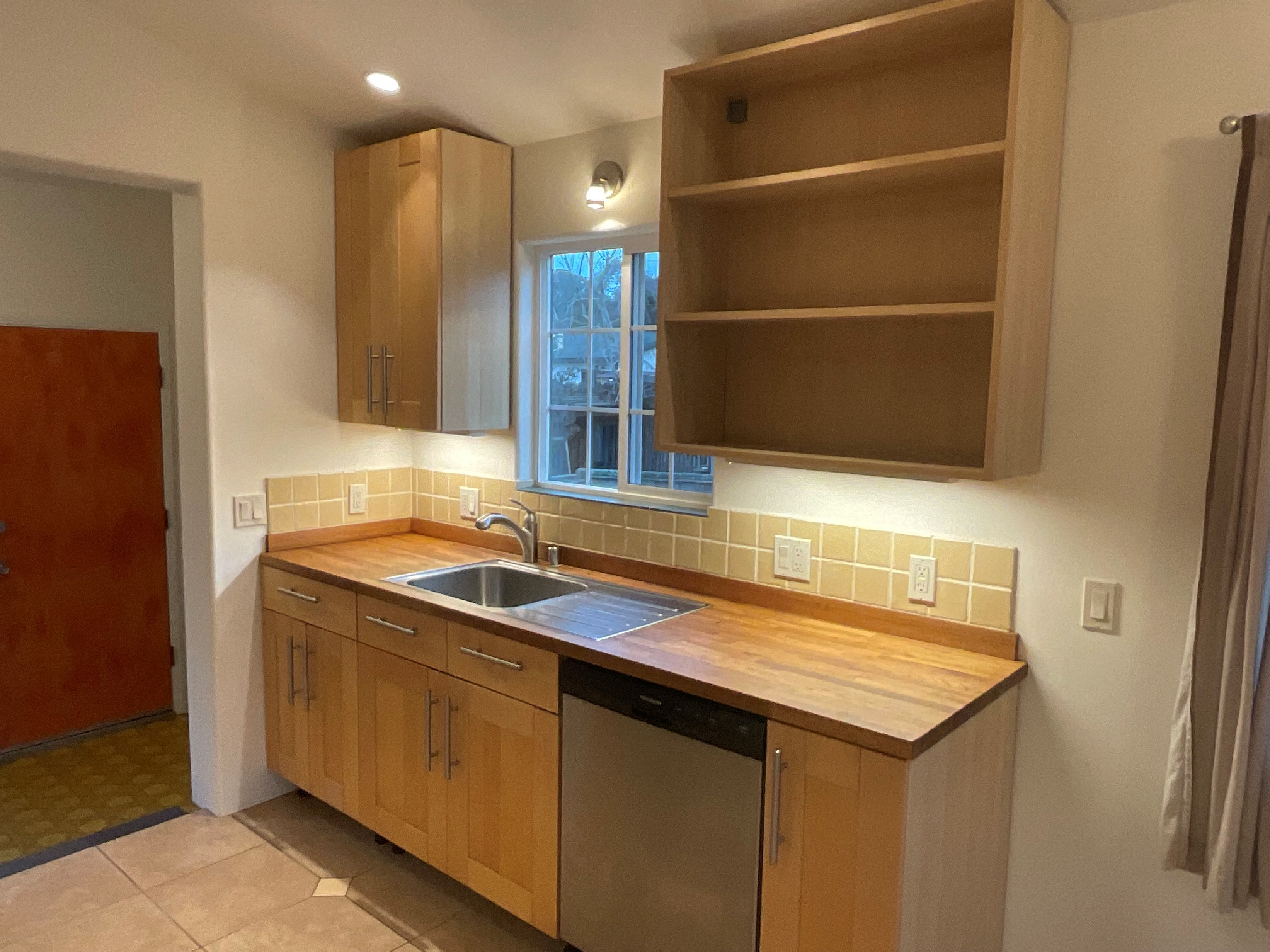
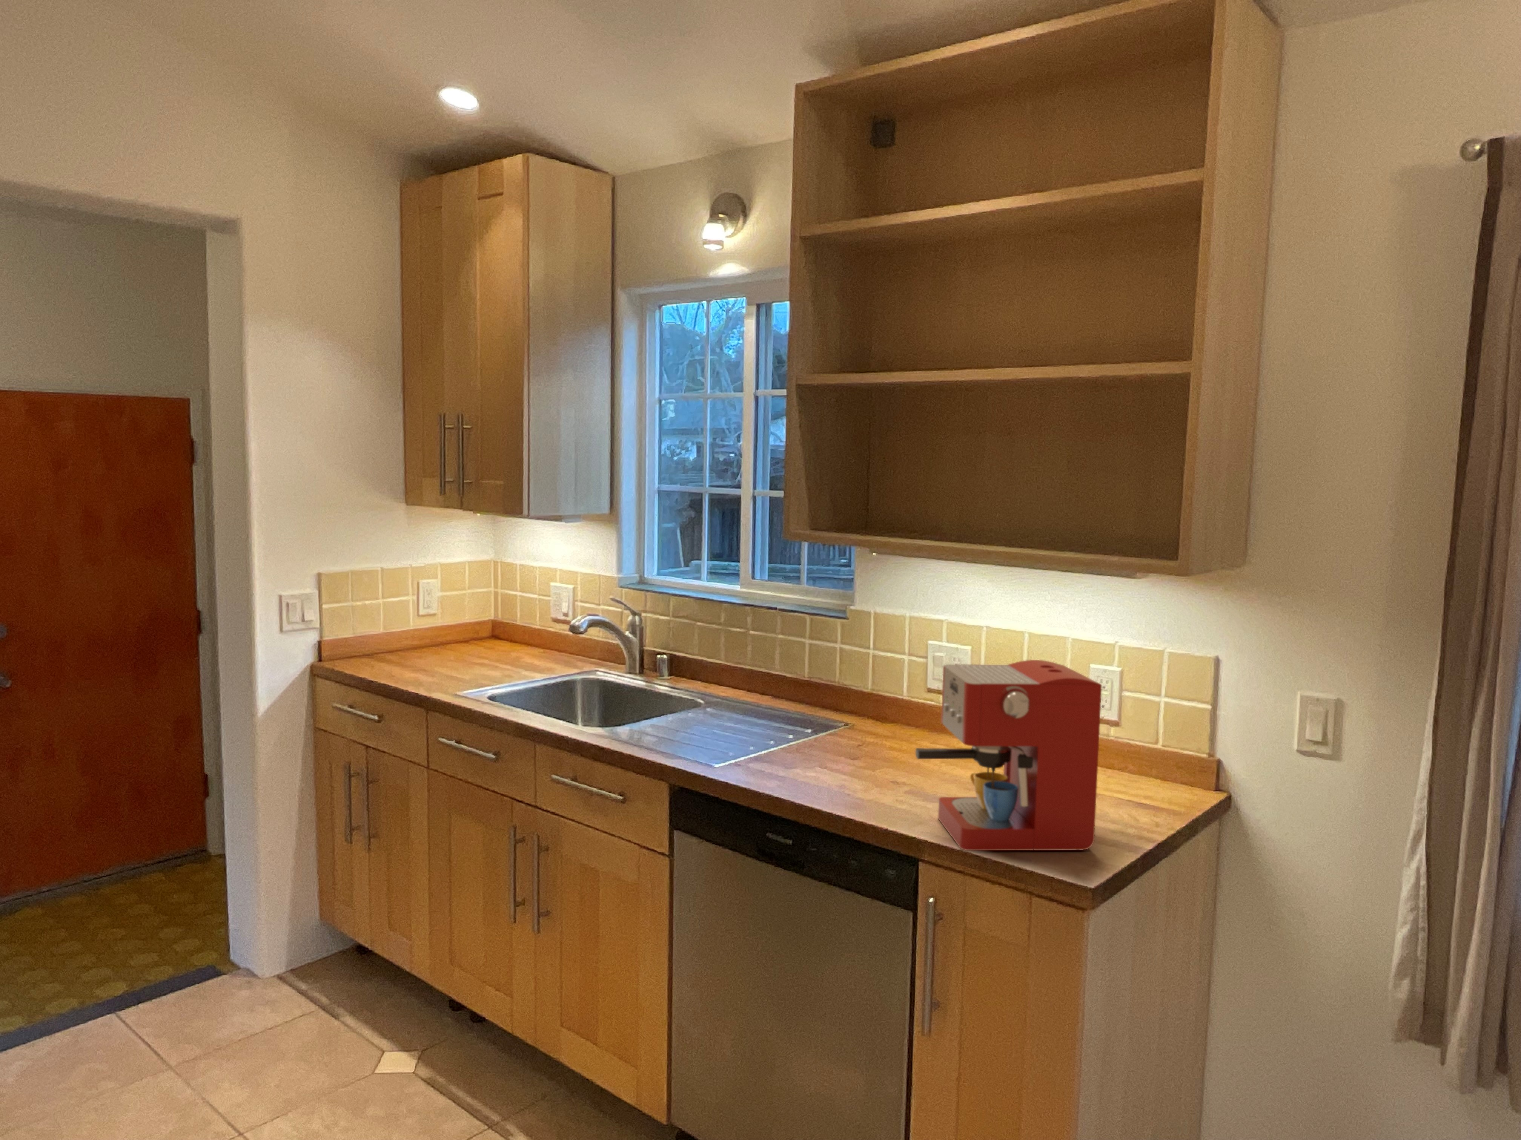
+ coffee maker (1017, 751)
